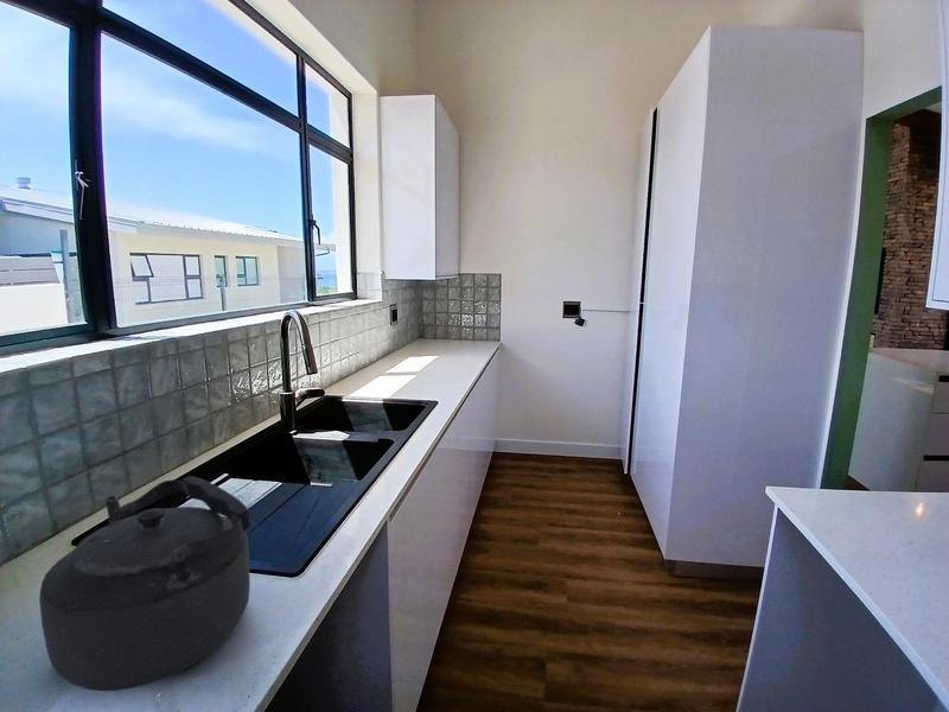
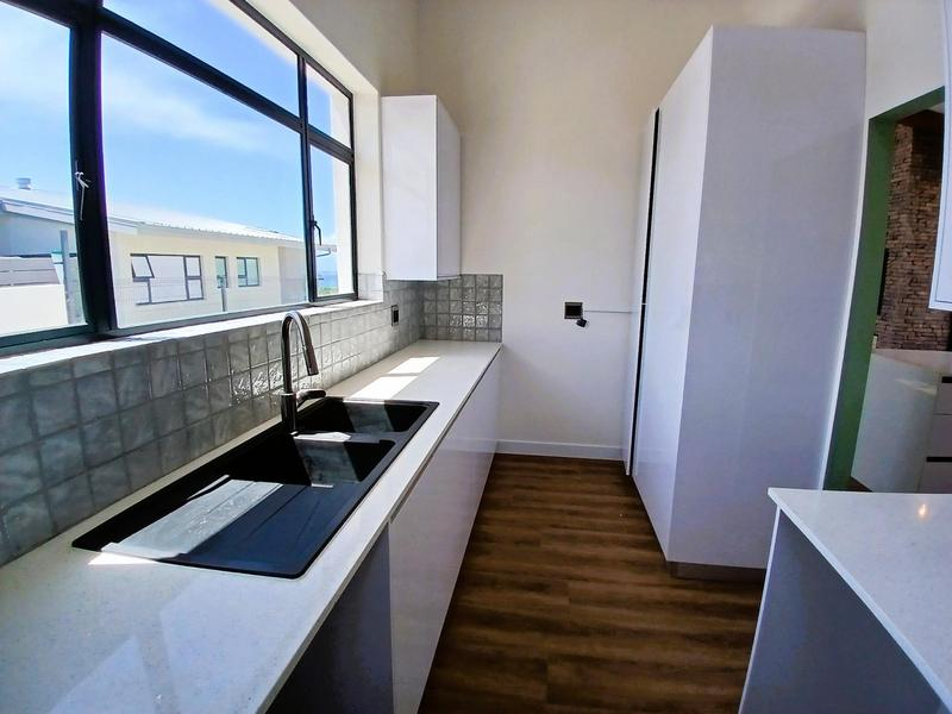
- kettle (157, 568)
